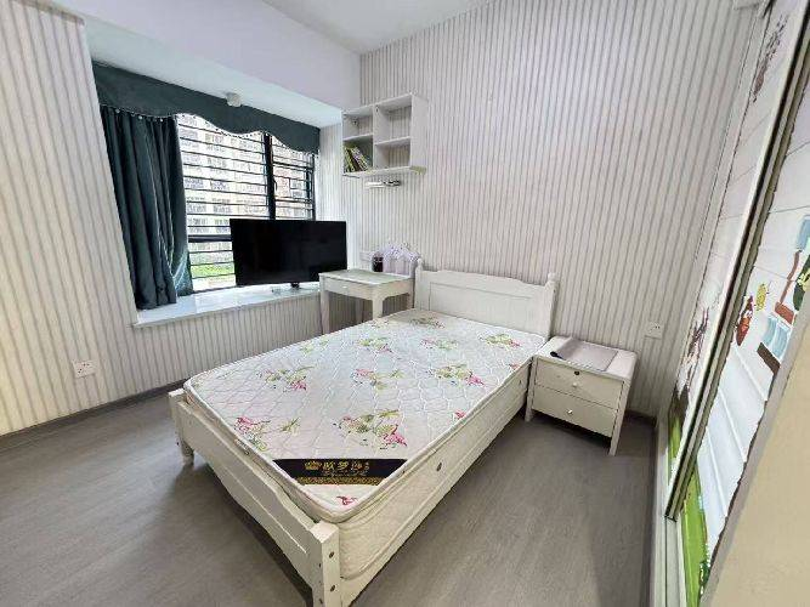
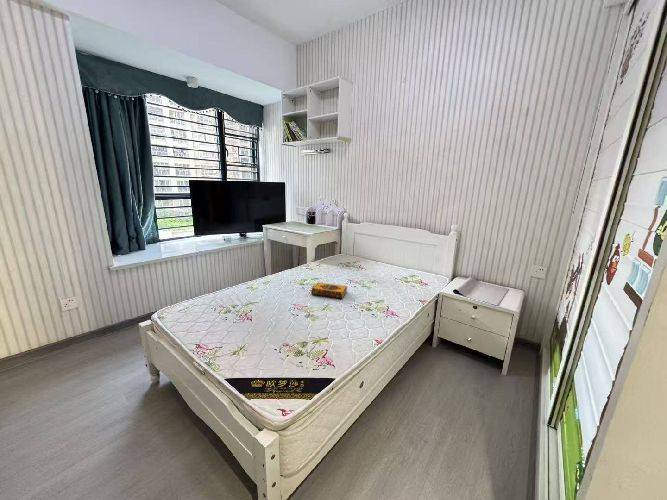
+ hardback book (329, 290)
